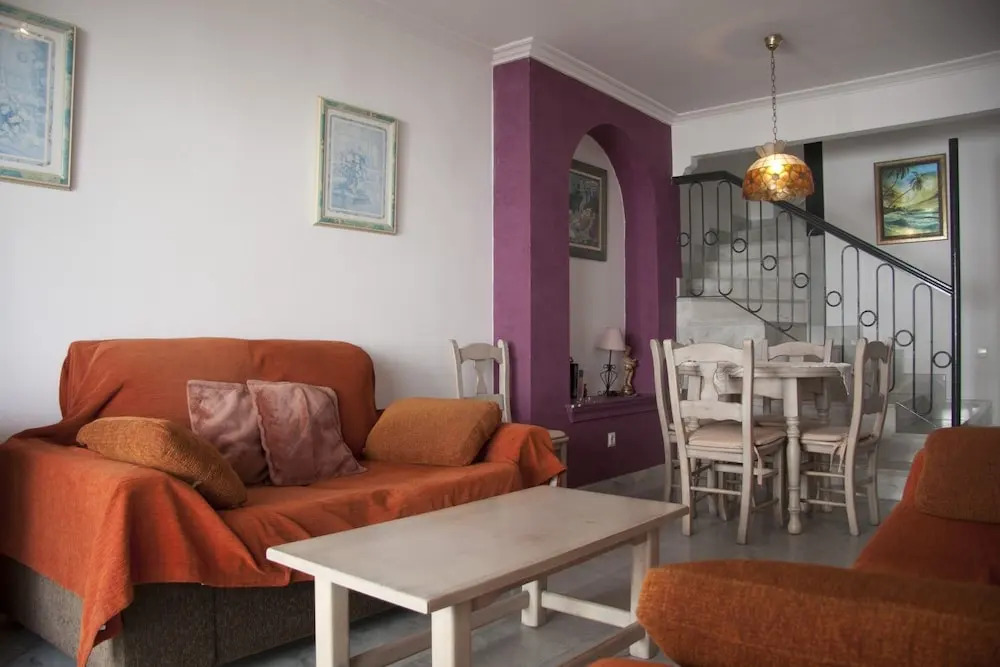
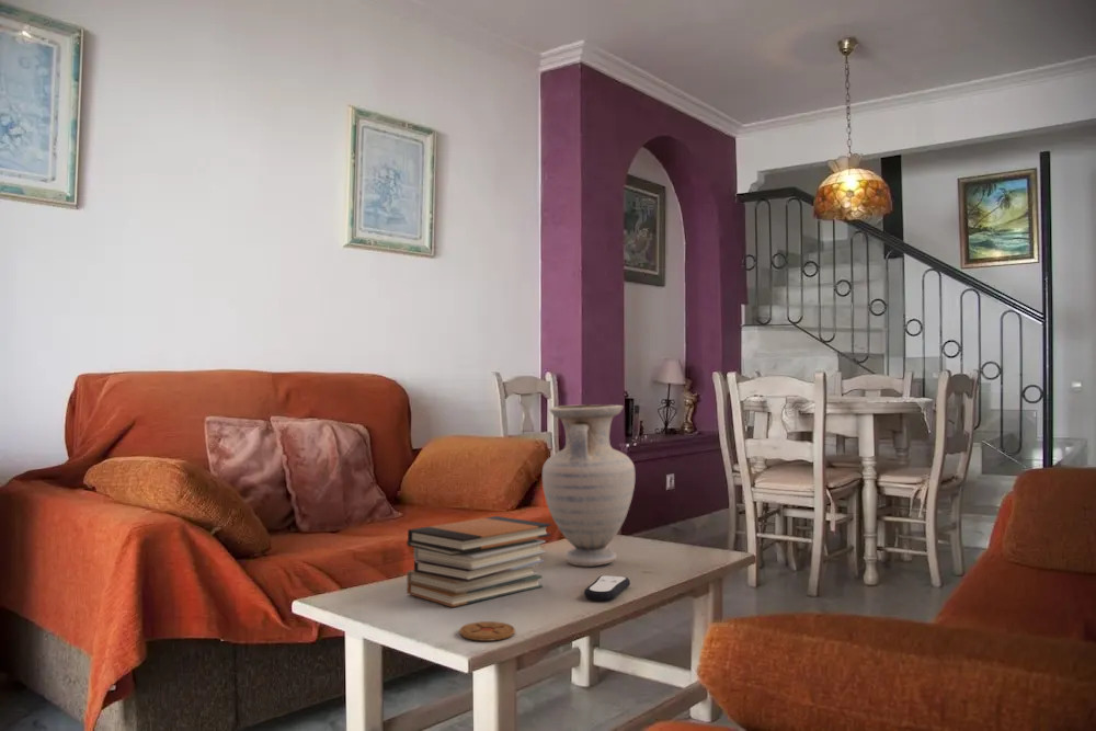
+ vase (589, 482)
+ book stack (479, 558)
+ coaster (487, 630)
+ remote control (606, 586)
